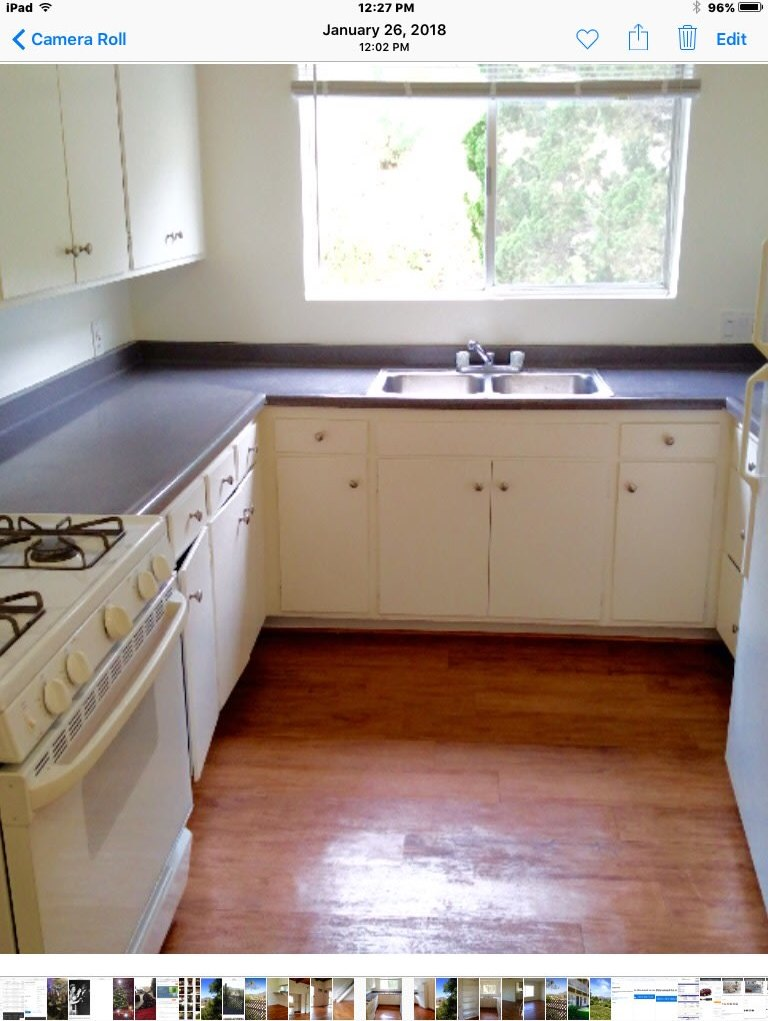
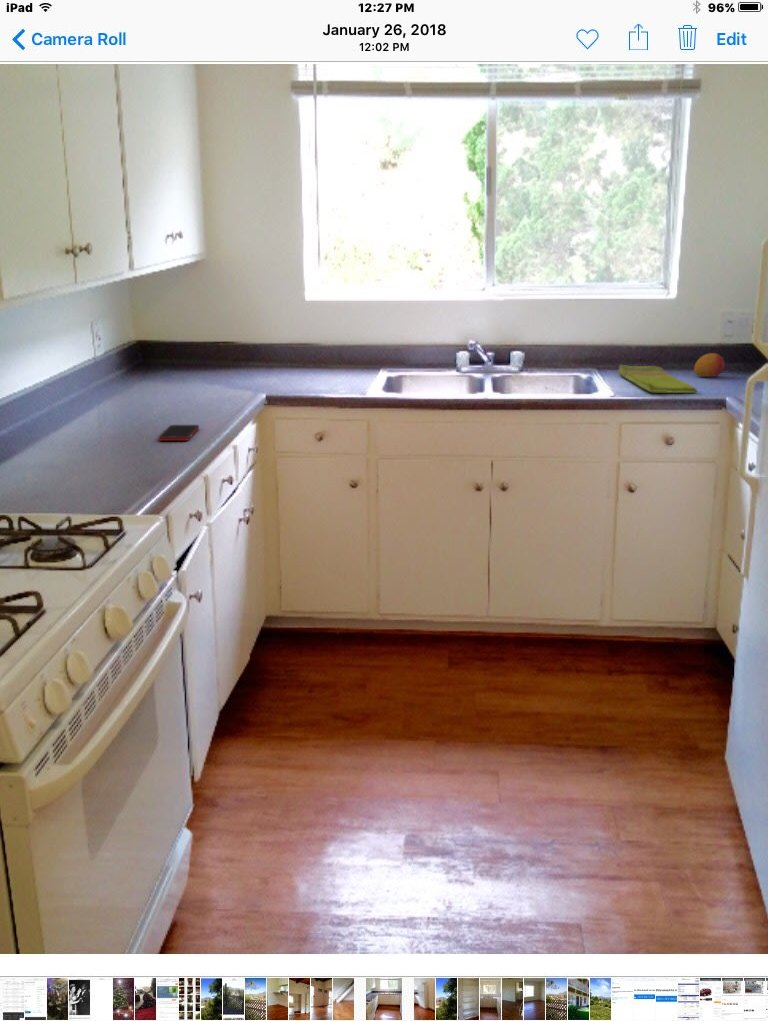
+ dish towel (655, 378)
+ cell phone (179, 432)
+ fruit (709, 364)
